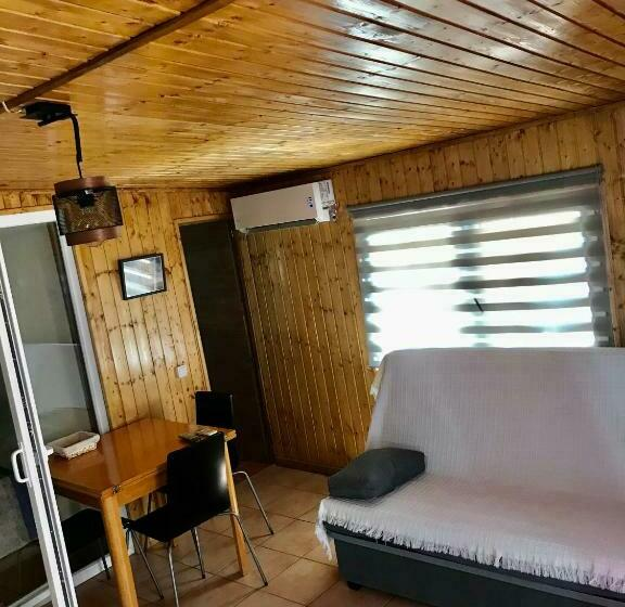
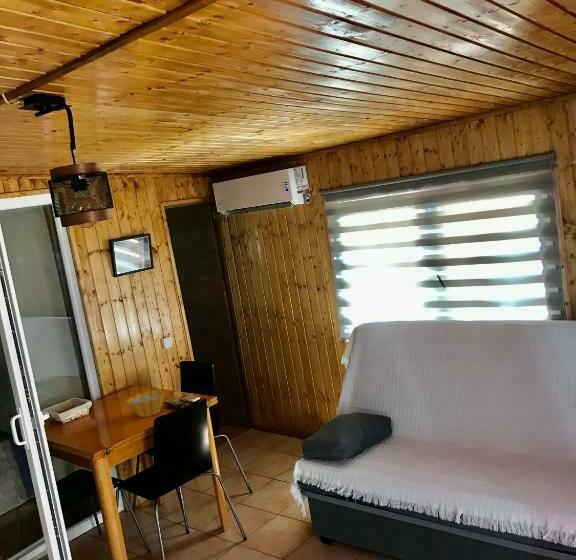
+ bowl (147, 405)
